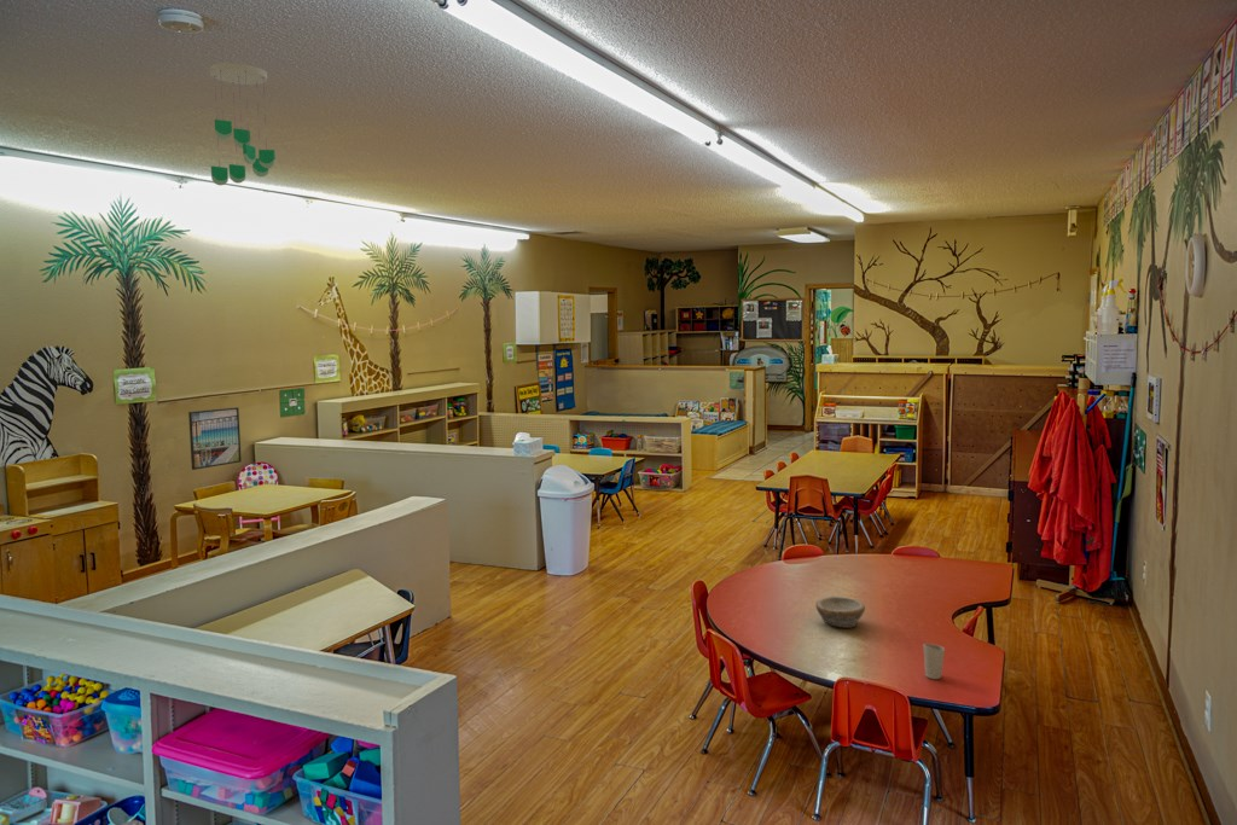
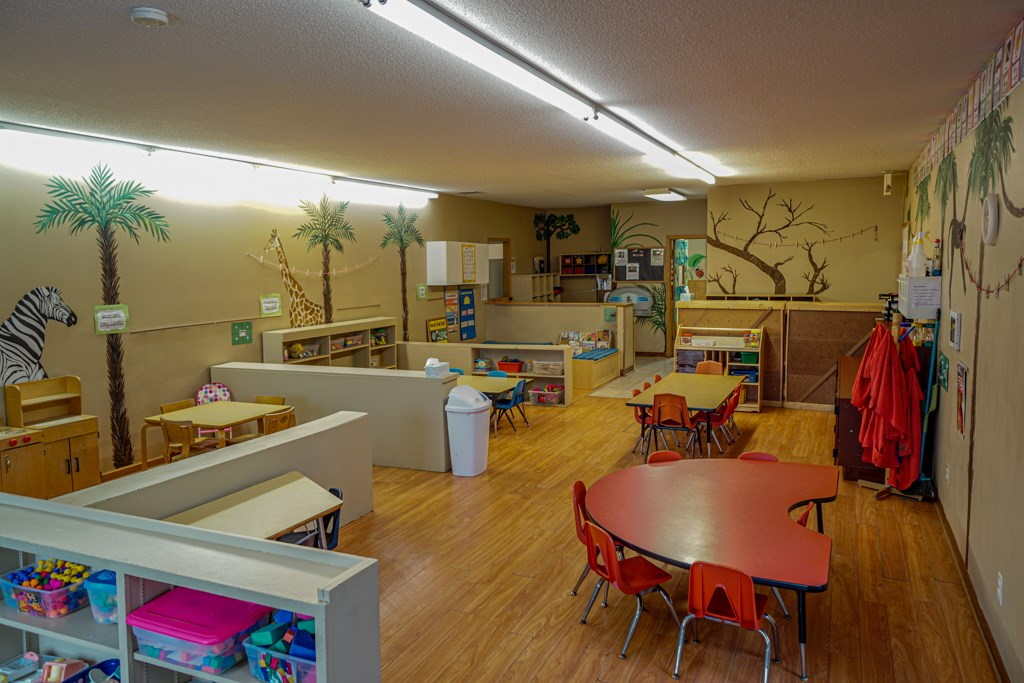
- bowl (840, 612)
- cup (933, 660)
- ceiling mobile (240, 129)
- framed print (215, 437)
